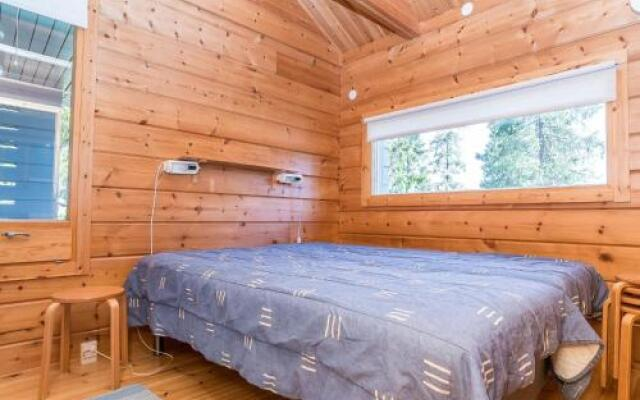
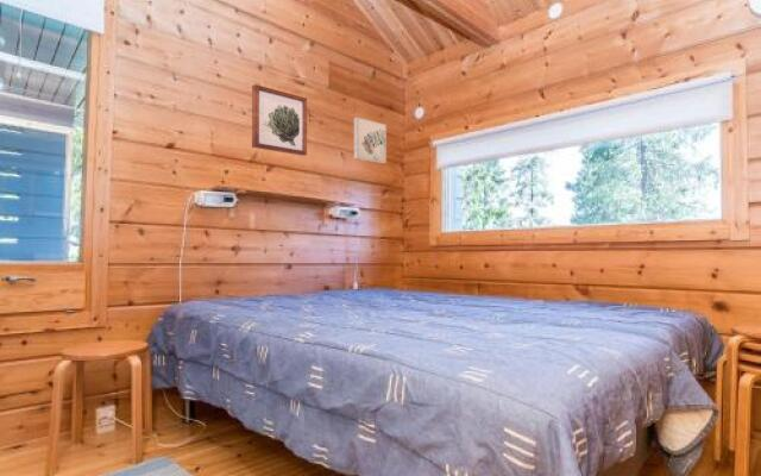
+ wall art (370, 140)
+ wall art (279, 121)
